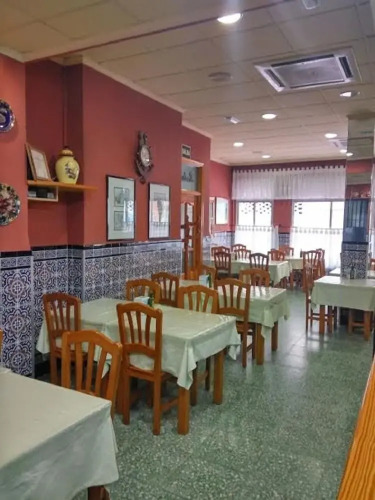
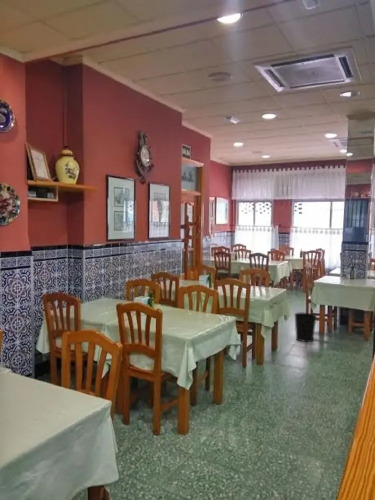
+ wastebasket (305, 327)
